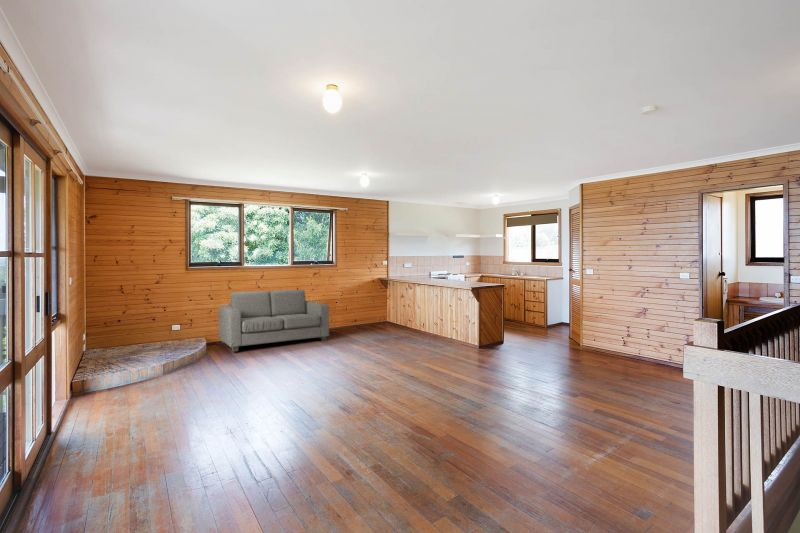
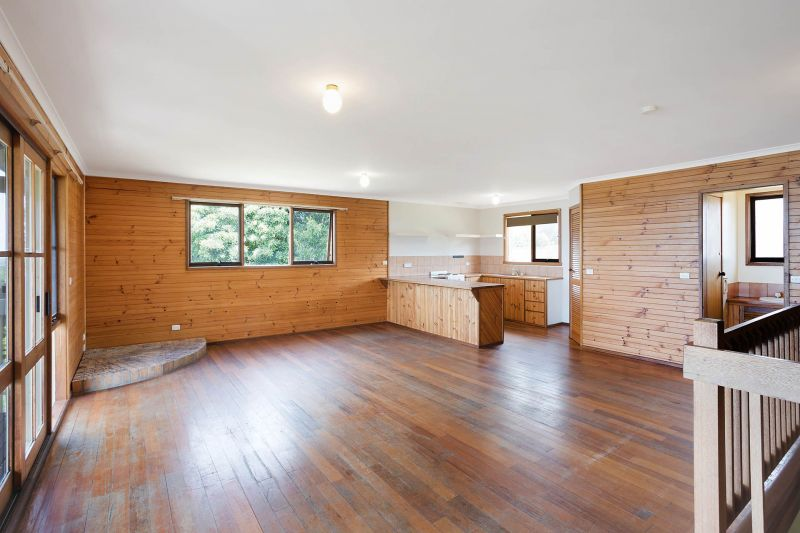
- sofa (275, 316)
